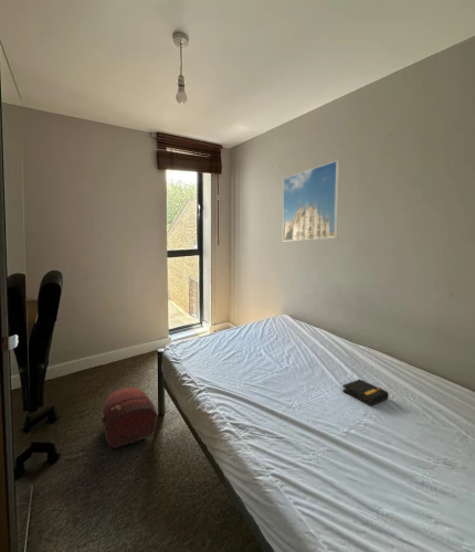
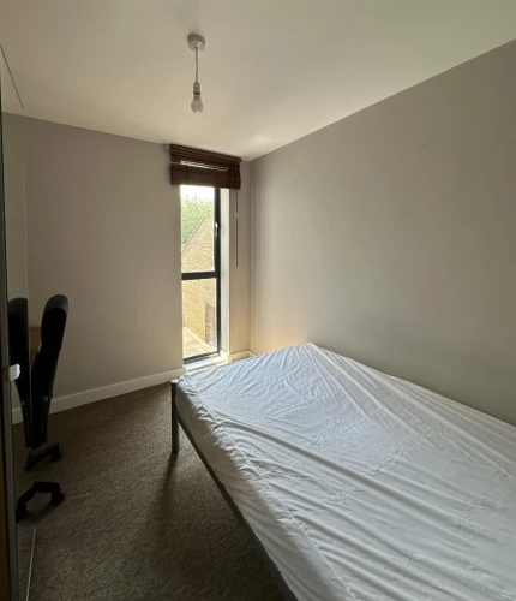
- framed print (307, 205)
- book (362, 389)
- backpack (126, 411)
